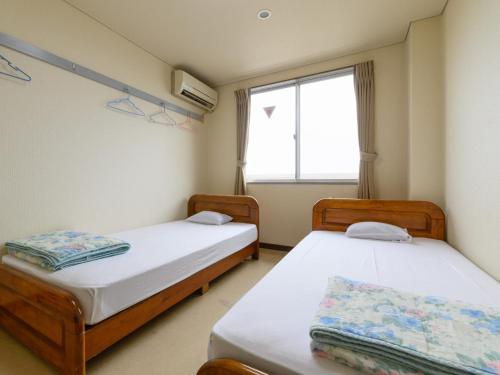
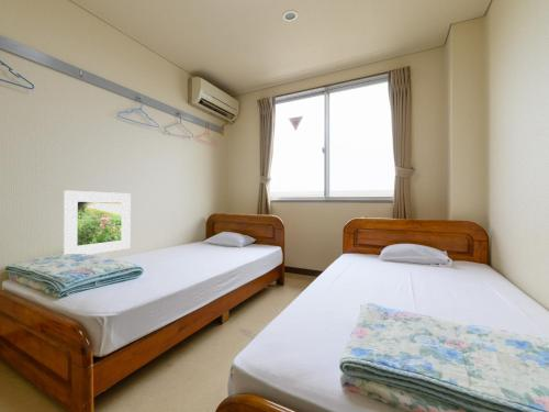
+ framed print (100, 222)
